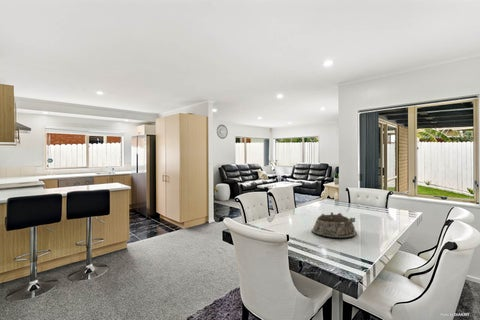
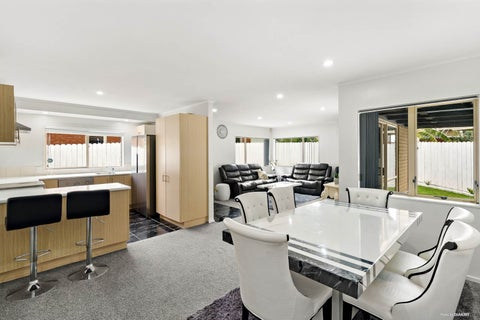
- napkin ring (334, 224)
